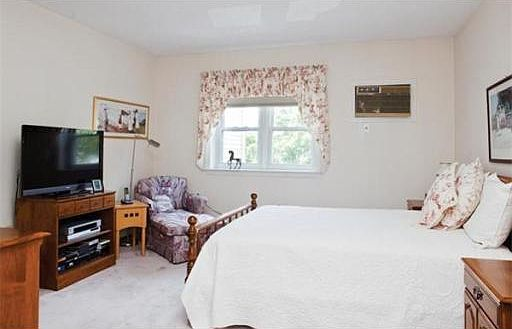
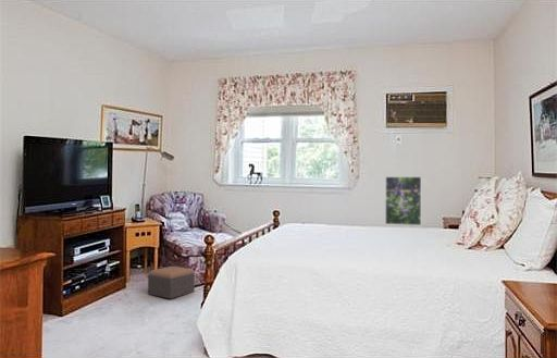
+ footstool (171, 281)
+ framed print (403, 200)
